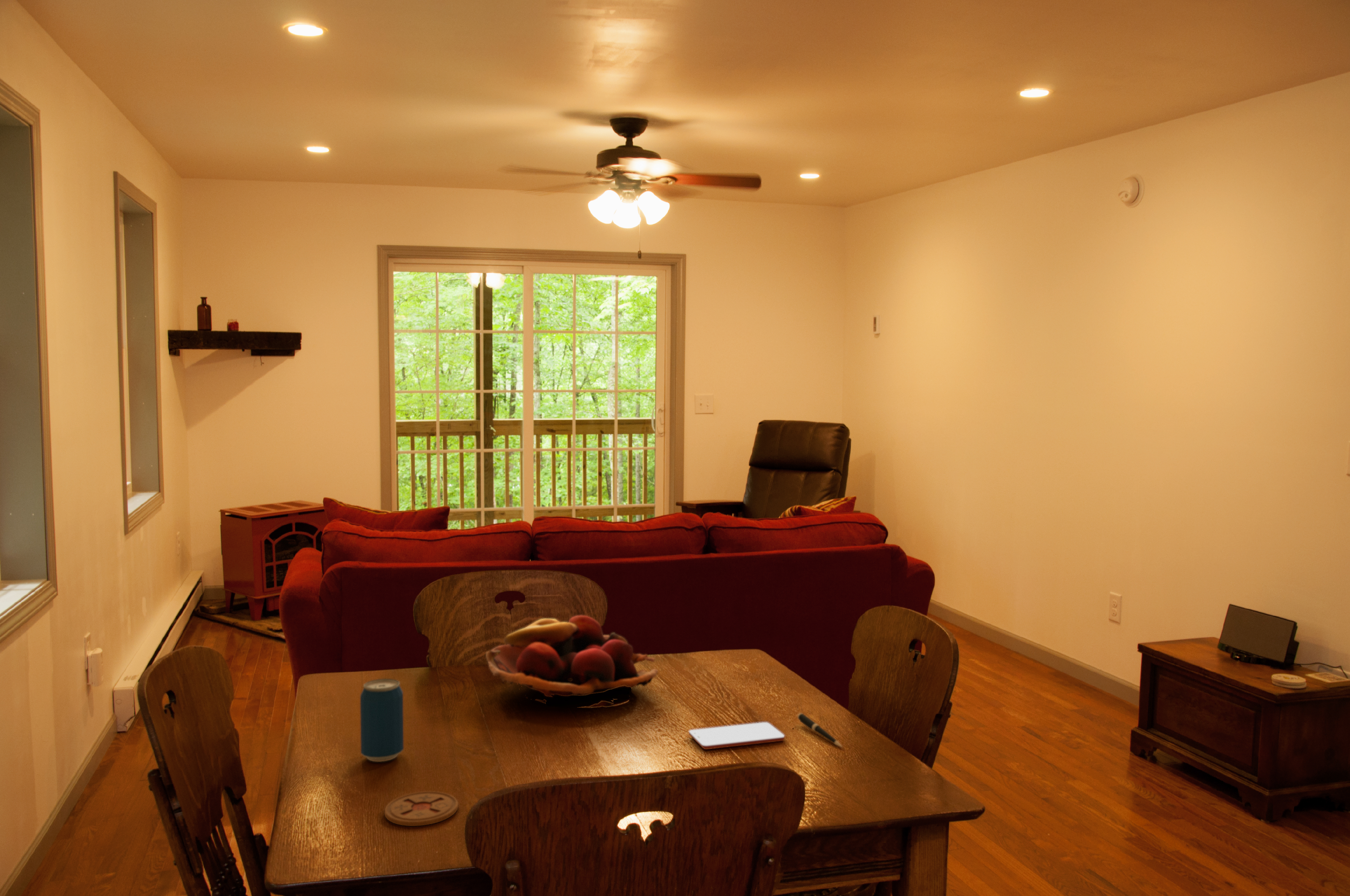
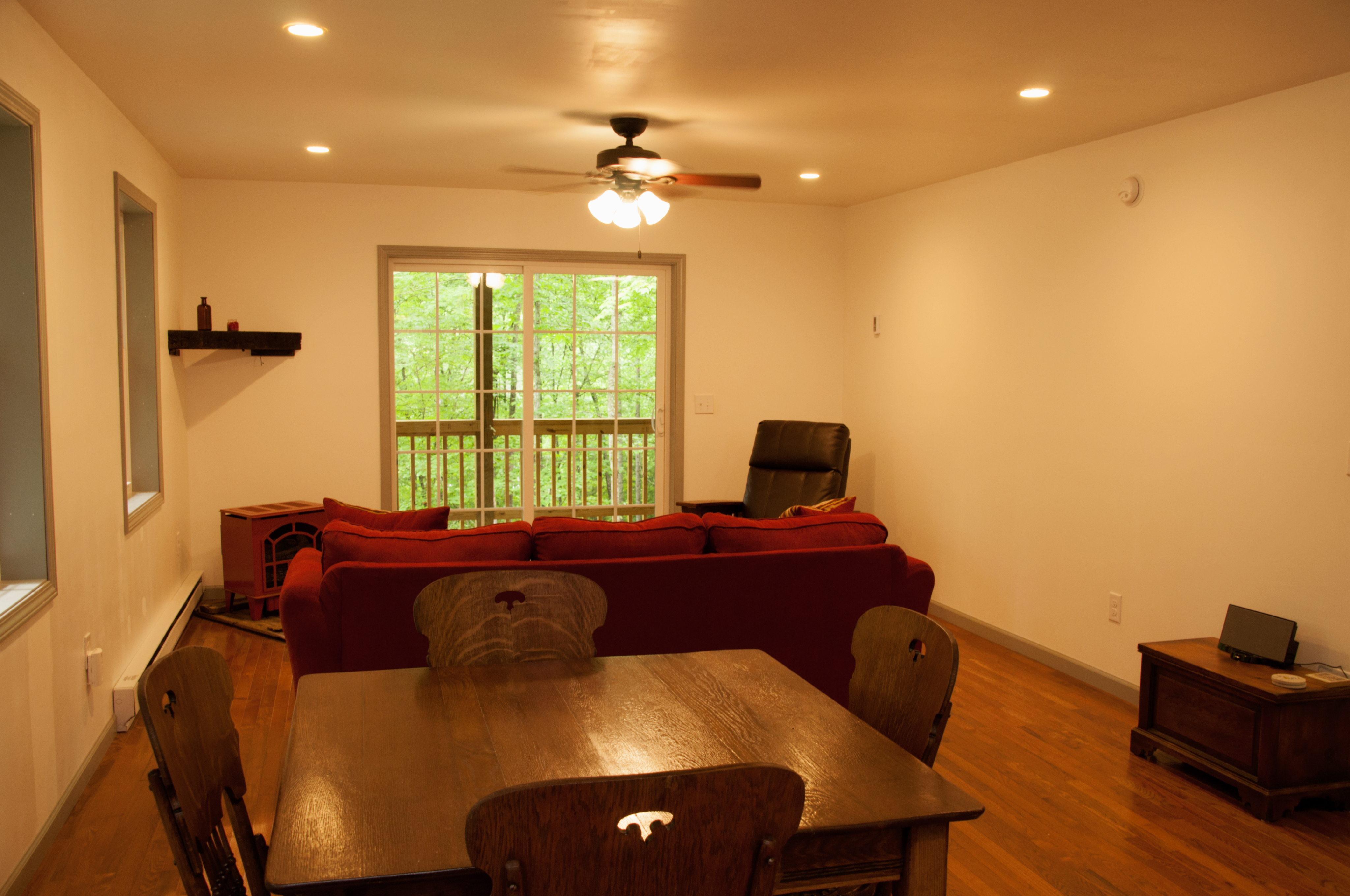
- smartphone (736, 735)
- pen (820, 730)
- coaster (422, 808)
- fruit basket (568, 657)
- beverage can (382, 720)
